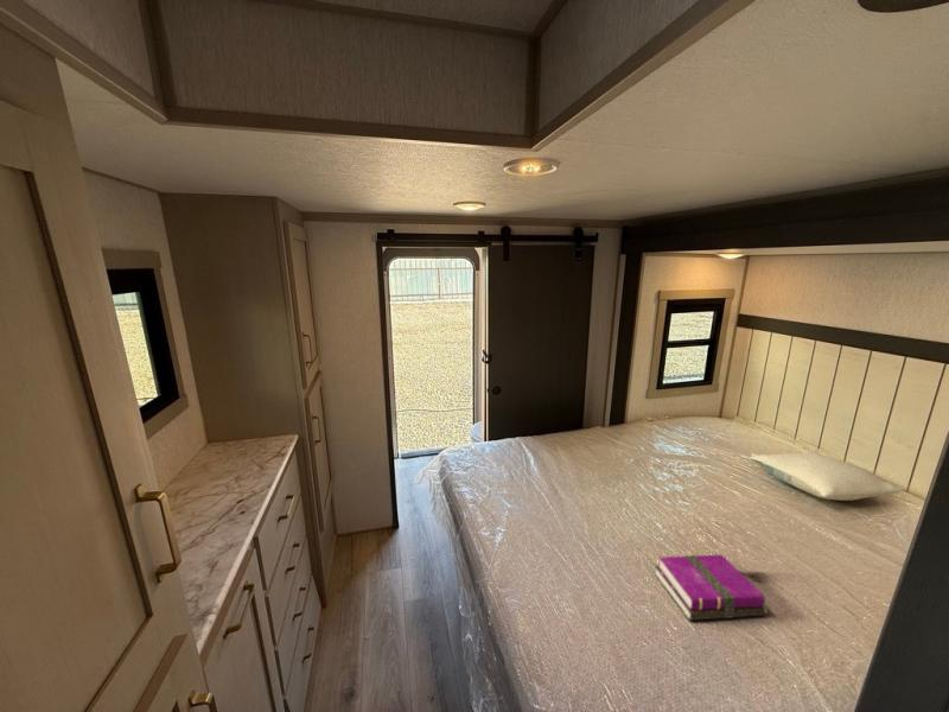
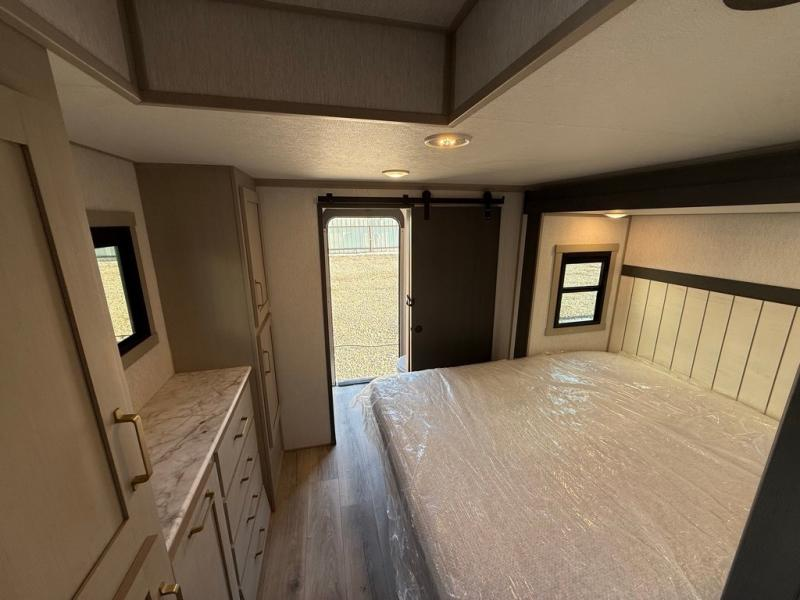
- pillow (817, 472)
- hardback book (707, 584)
